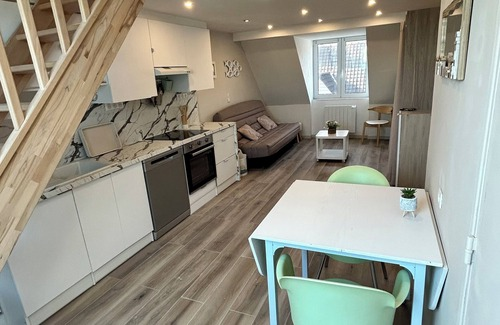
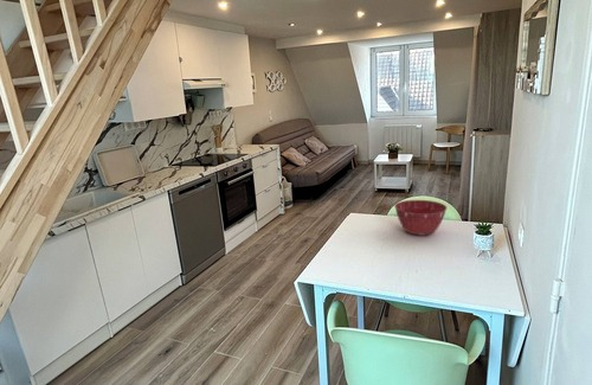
+ mixing bowl (419, 218)
